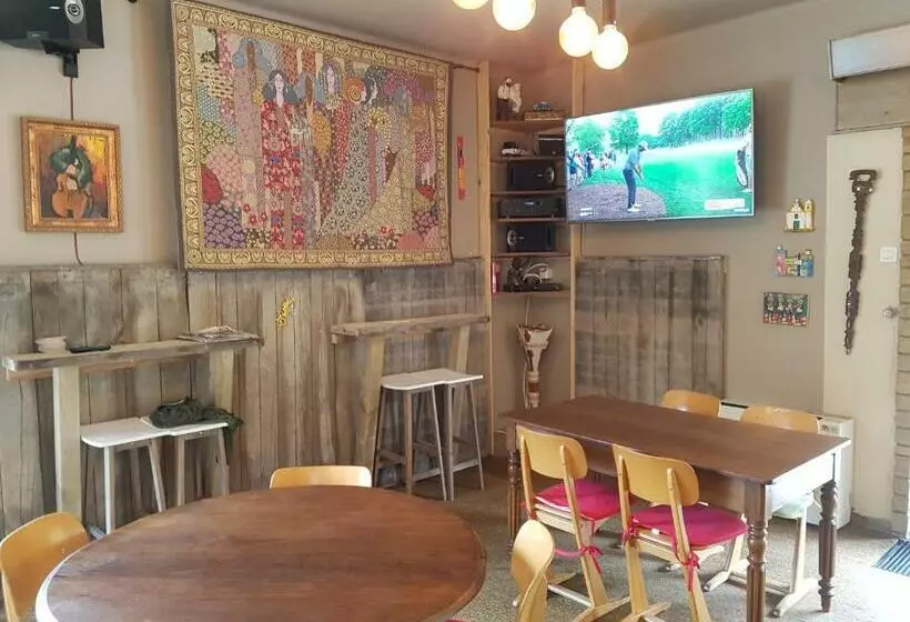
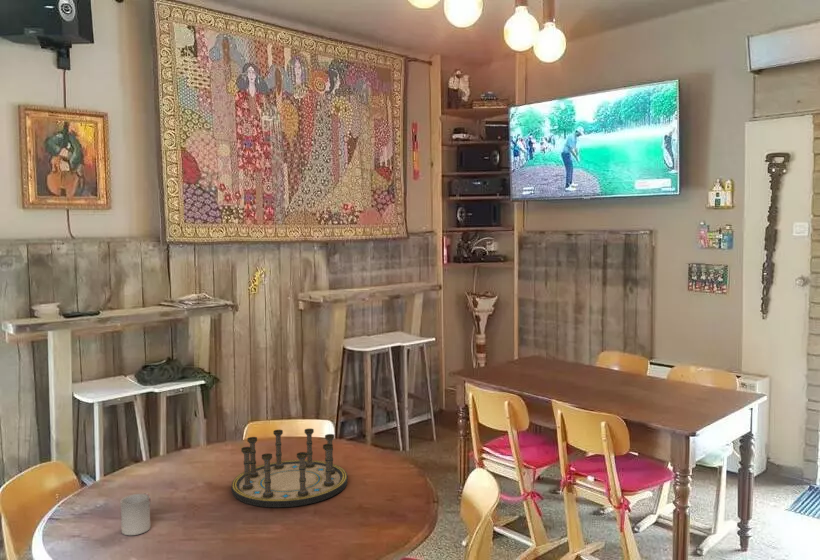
+ board game (289, 463)
+ cup (138, 511)
